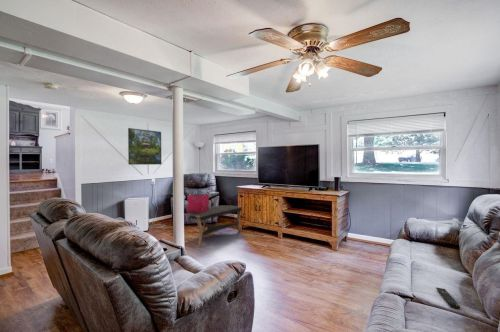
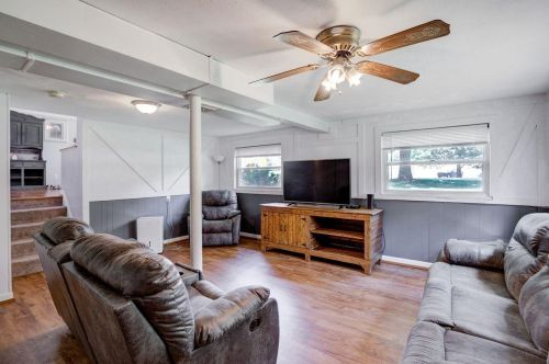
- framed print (145, 147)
- coffee table (212, 225)
- storage bin (198, 203)
- remote control (447, 297)
